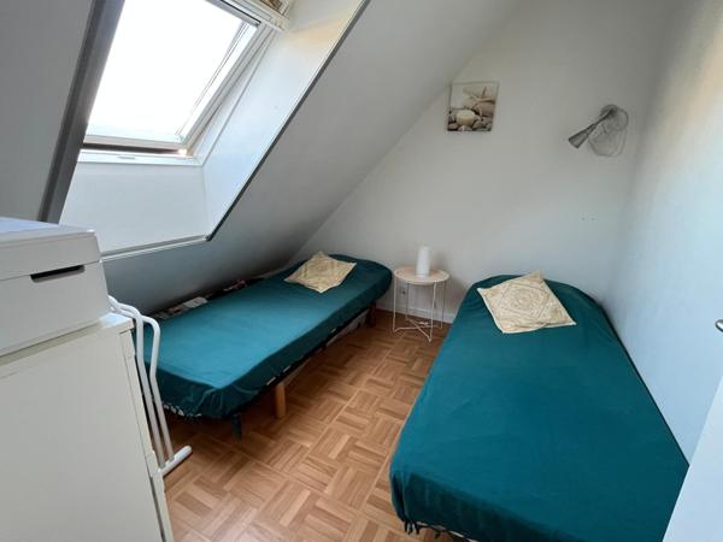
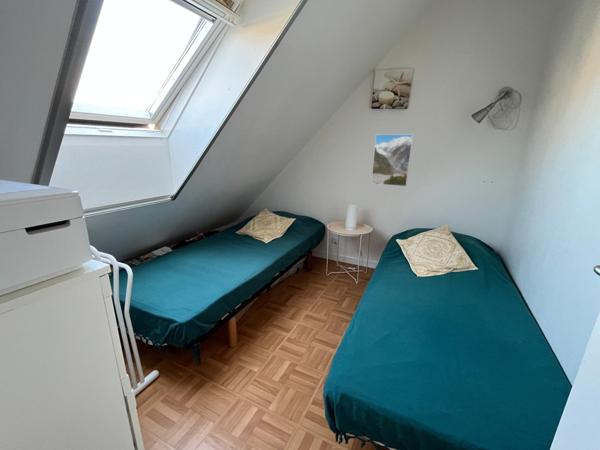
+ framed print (391, 160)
